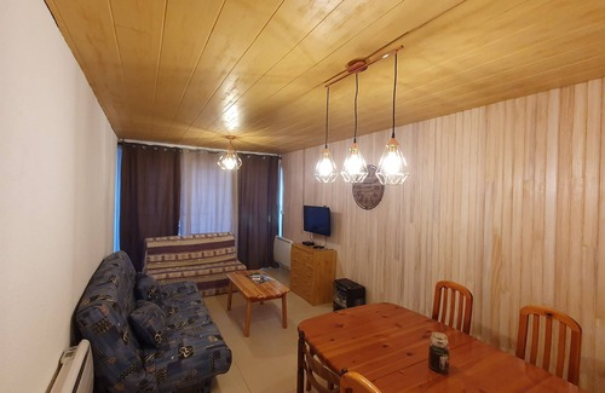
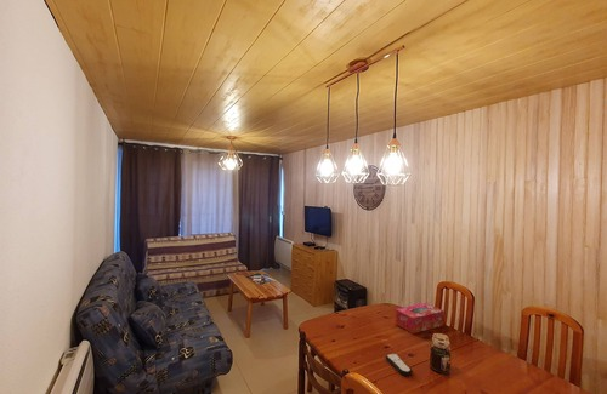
+ remote control (398, 364)
+ tissue box (419, 316)
